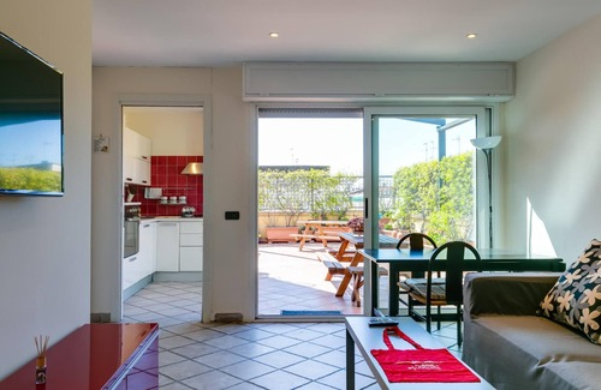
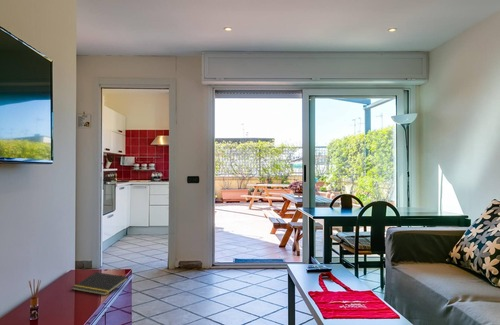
+ notepad (100, 283)
